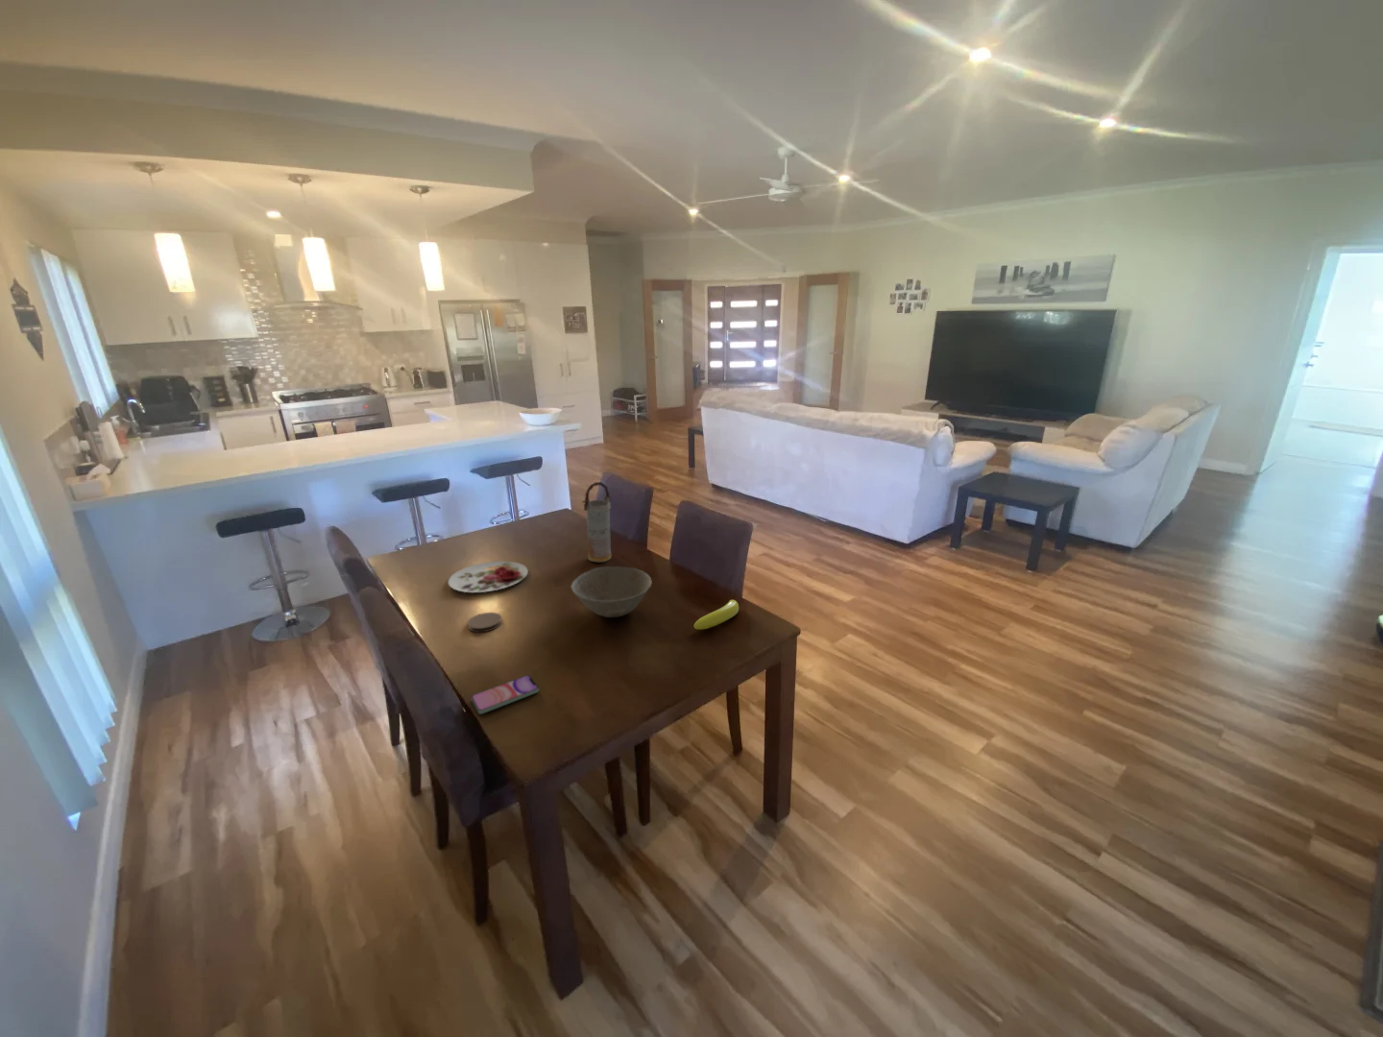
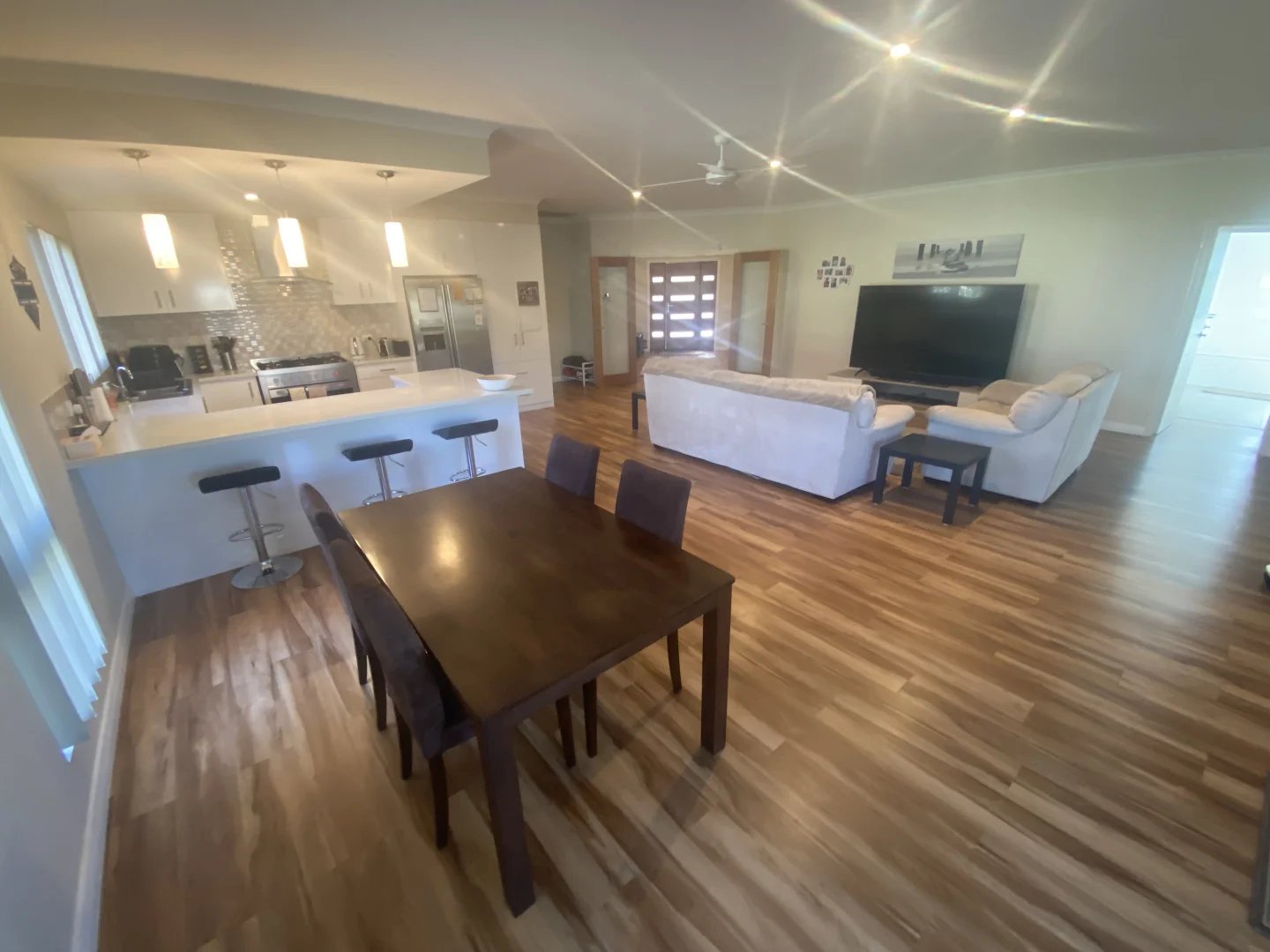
- banana (715, 612)
- plate (488, 575)
- vase (598, 521)
- smartphone (505, 693)
- coaster (485, 621)
- bowl (613, 597)
